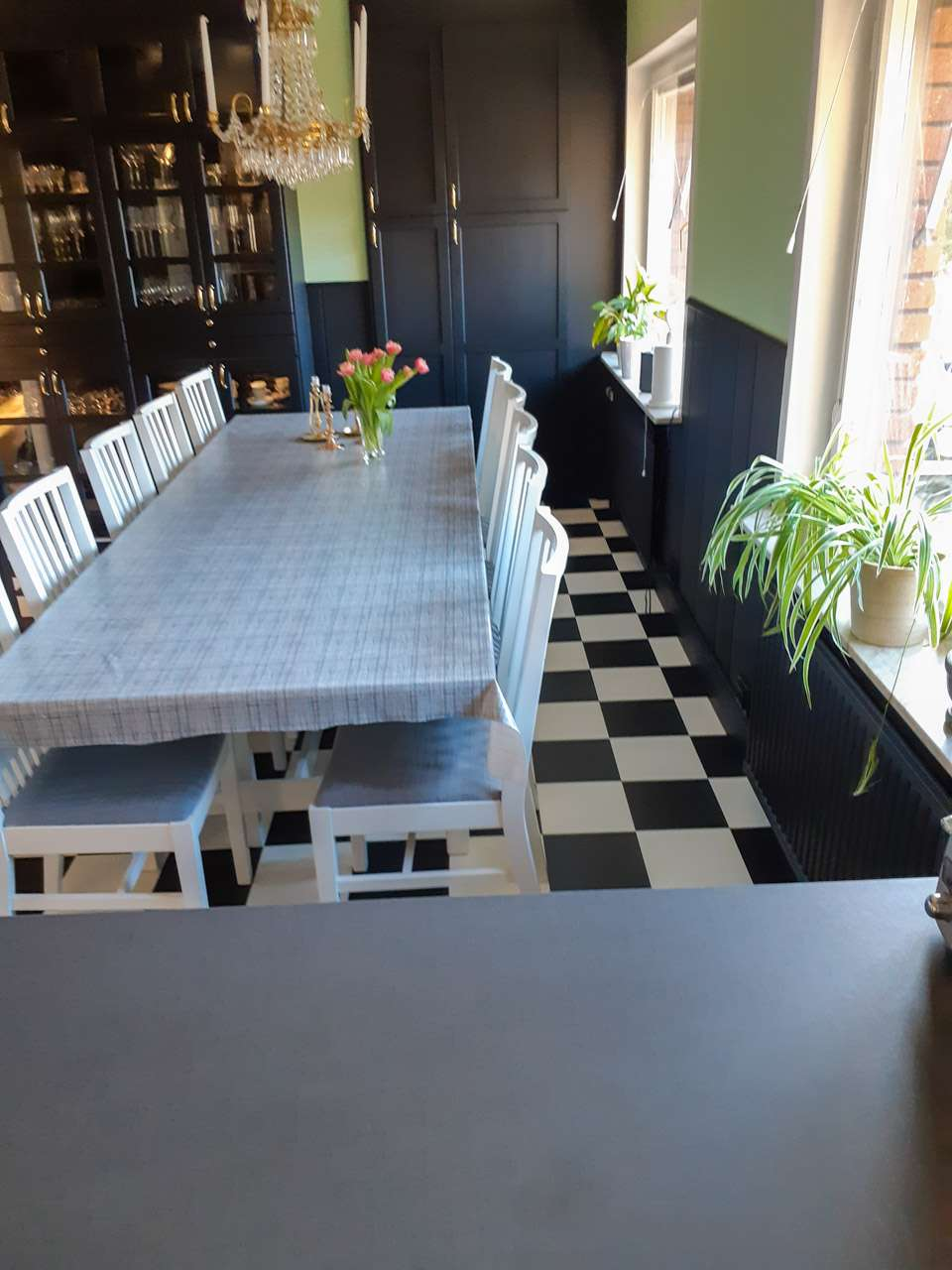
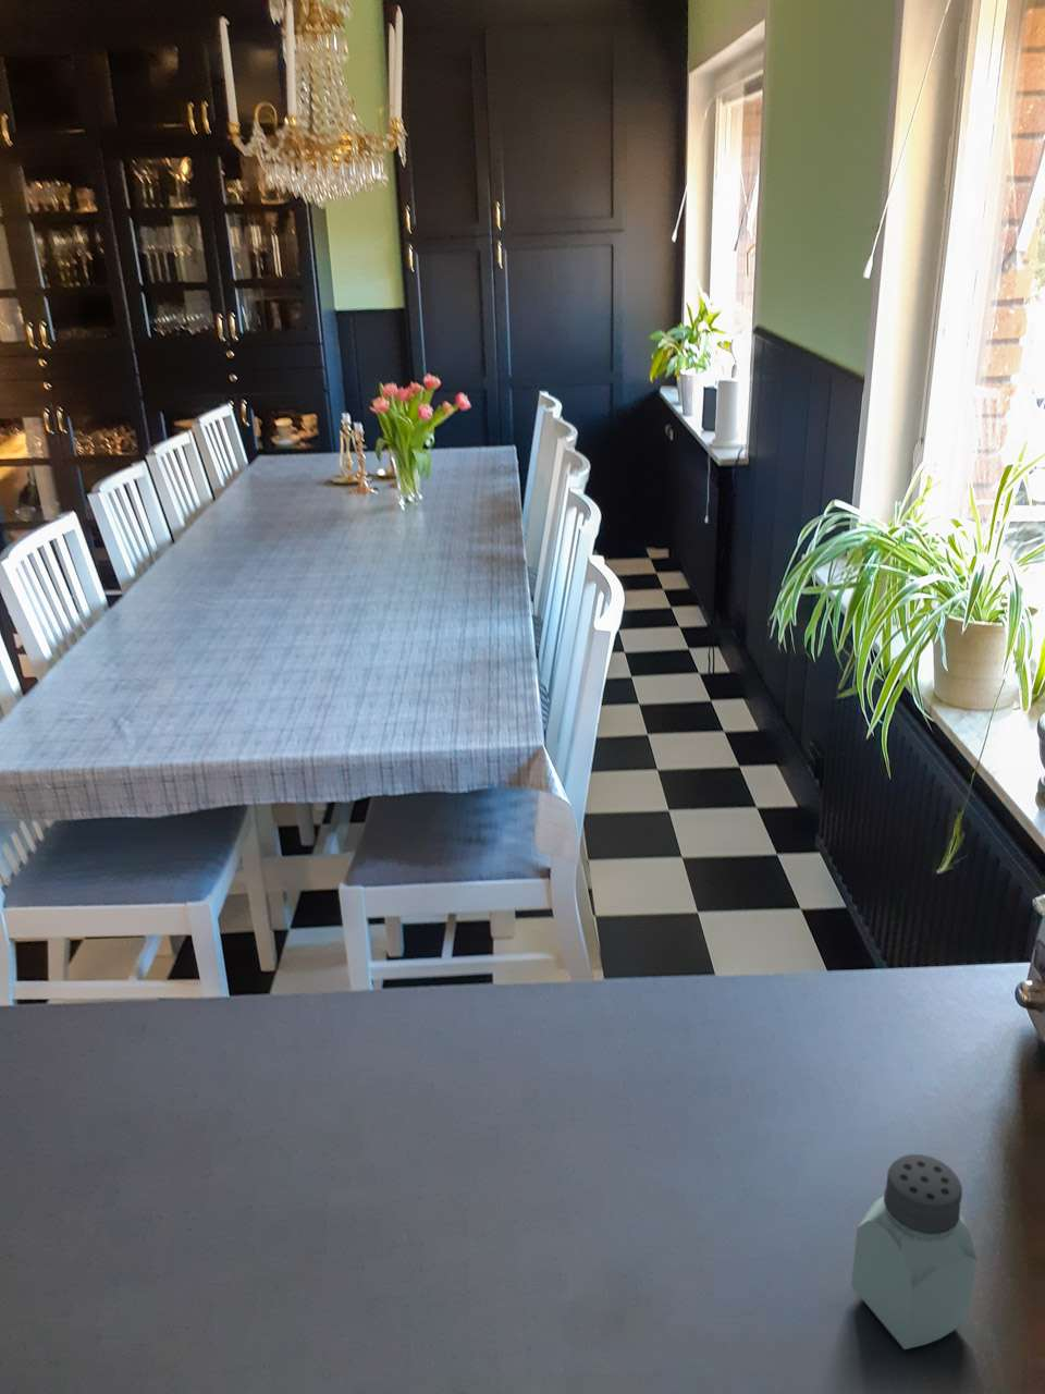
+ saltshaker (915, 1244)
